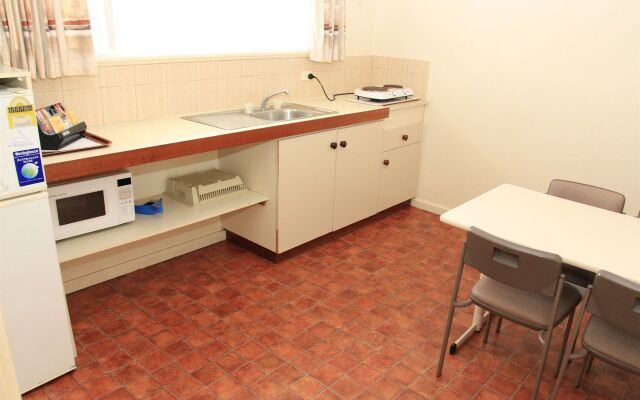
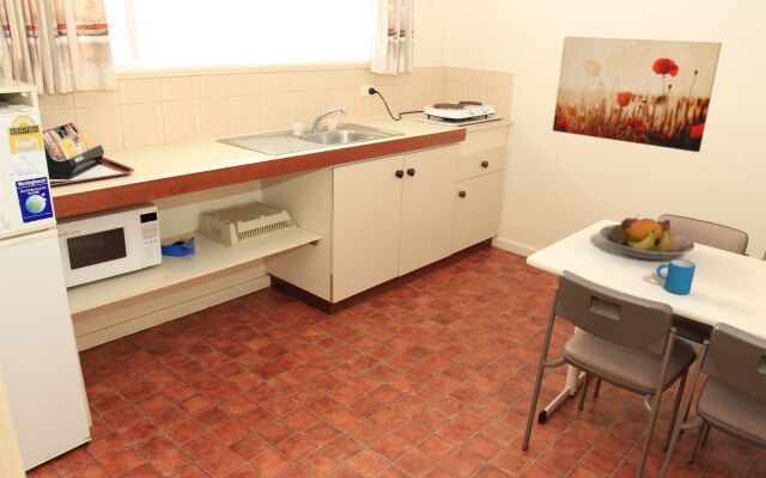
+ fruit bowl (646, 234)
+ mug (673, 276)
+ wall art (628, 91)
